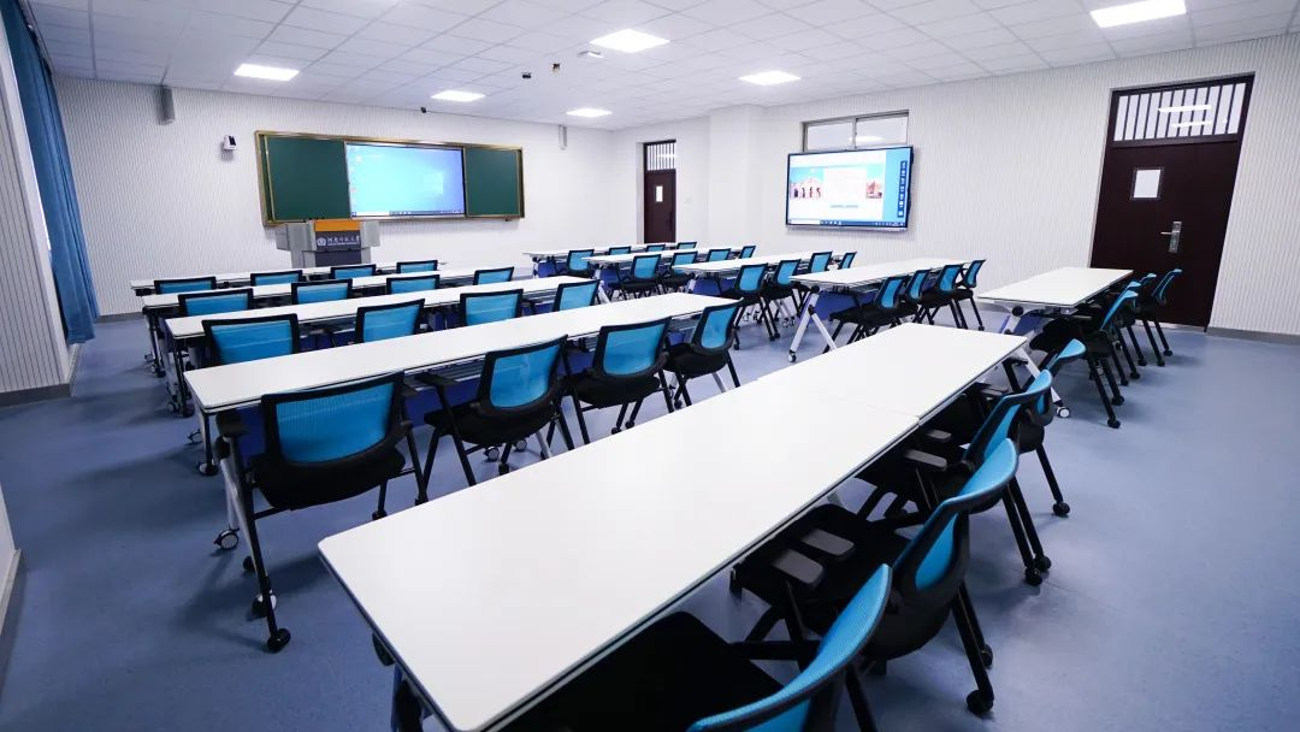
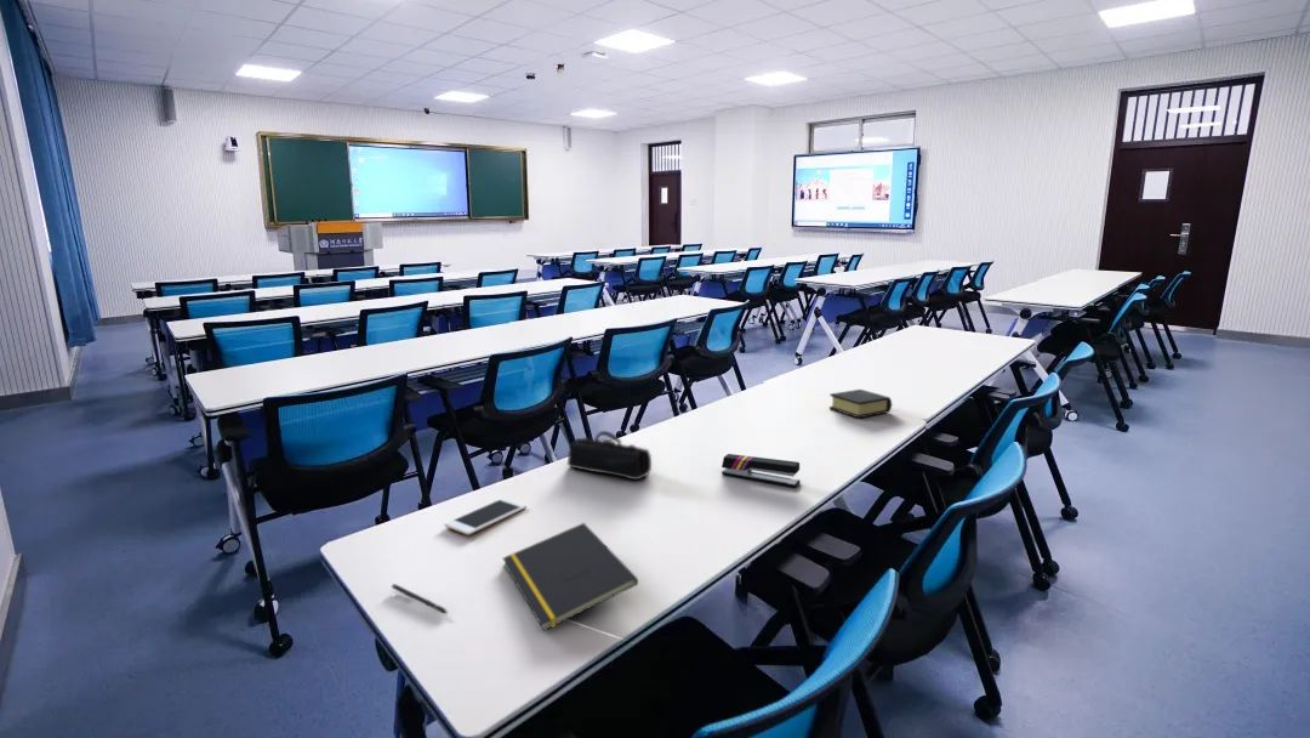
+ stapler (759, 467)
+ pencil case (609, 450)
+ pen (420, 598)
+ book (860, 402)
+ cell phone (486, 515)
+ notepad (566, 569)
